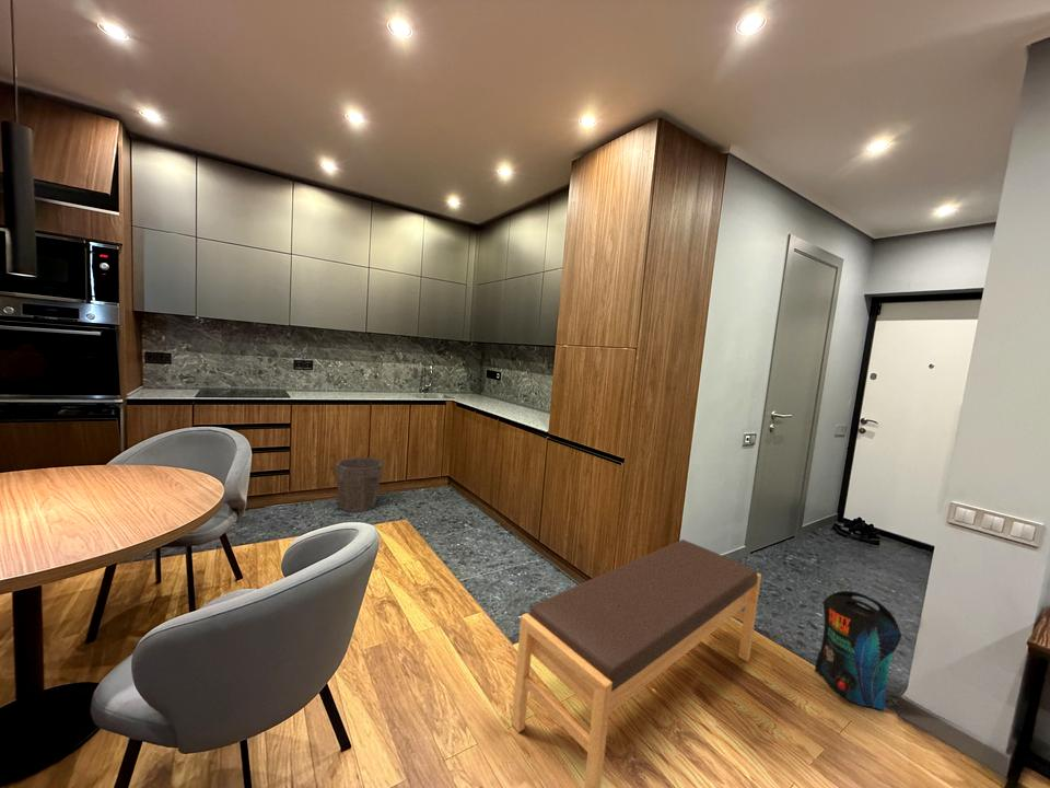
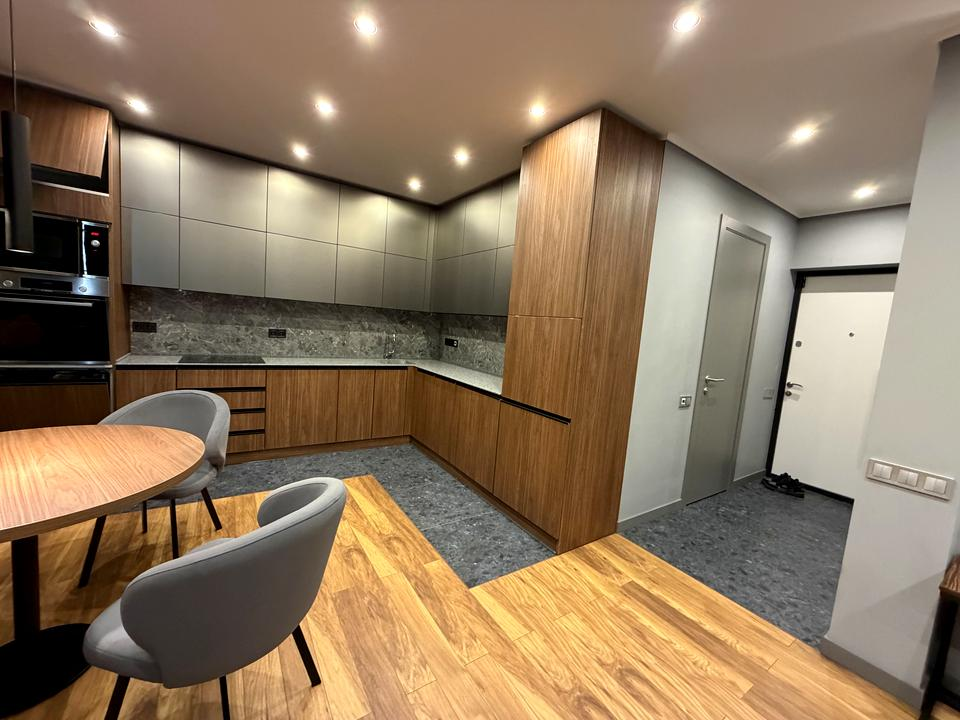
- waste bin (359, 484)
- pouch (852, 647)
- bench (652, 636)
